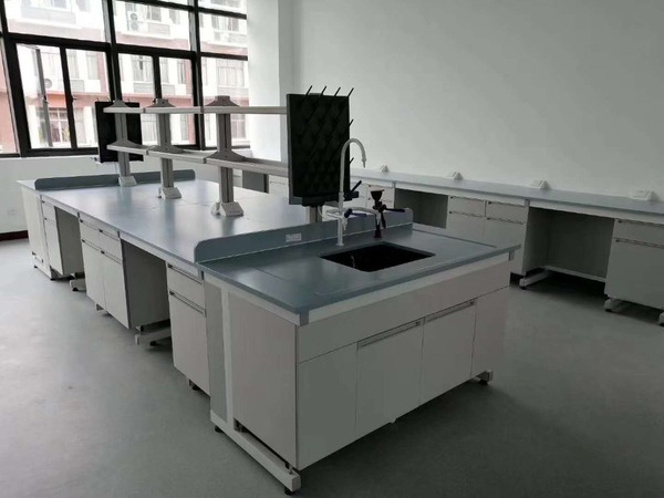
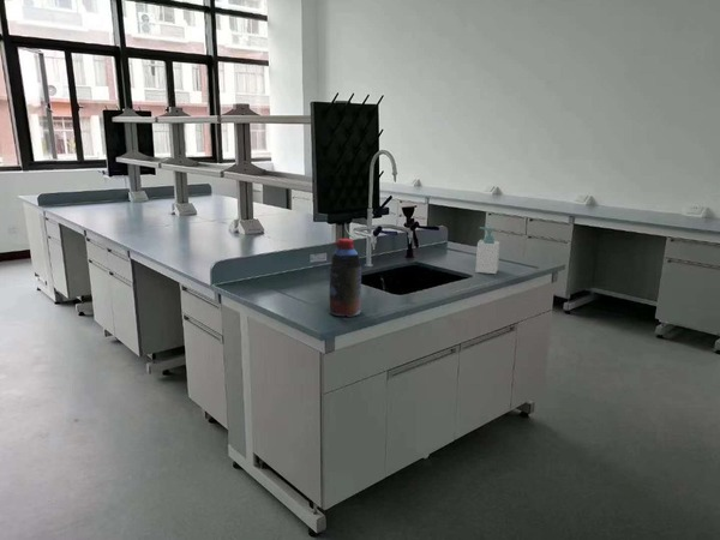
+ bottle (344, 276)
+ soap bottle (487, 248)
